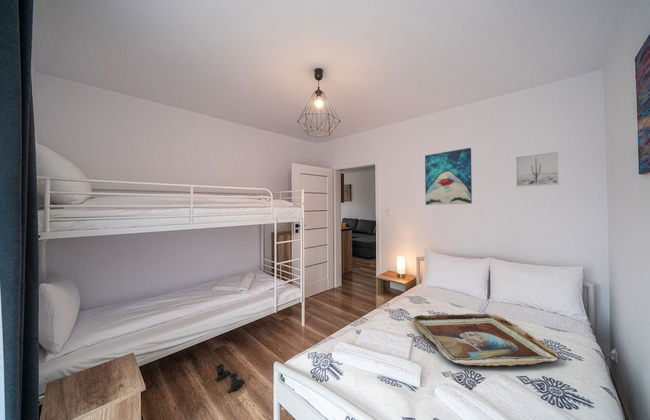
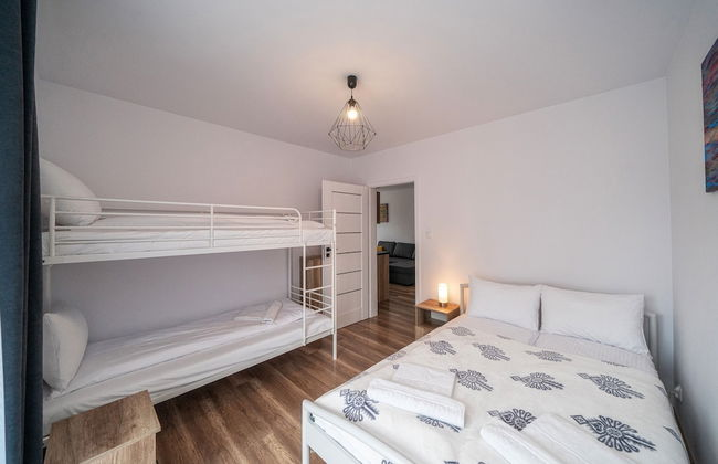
- wall art (536, 170)
- boots (228, 374)
- tray (475, 336)
- wall art (447, 178)
